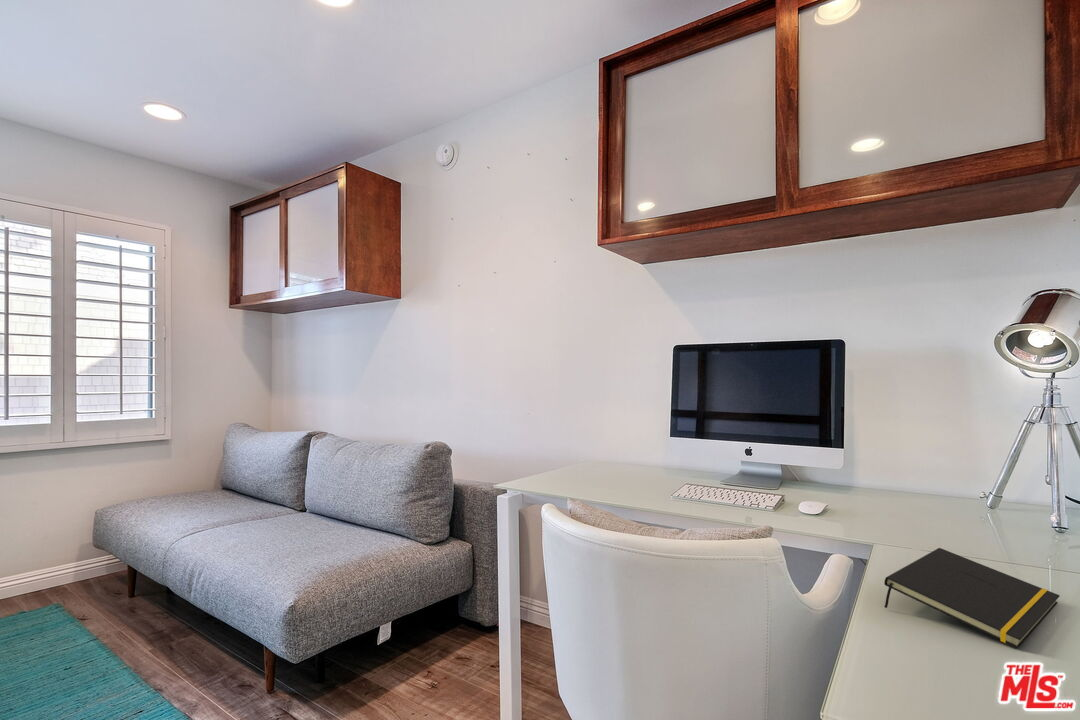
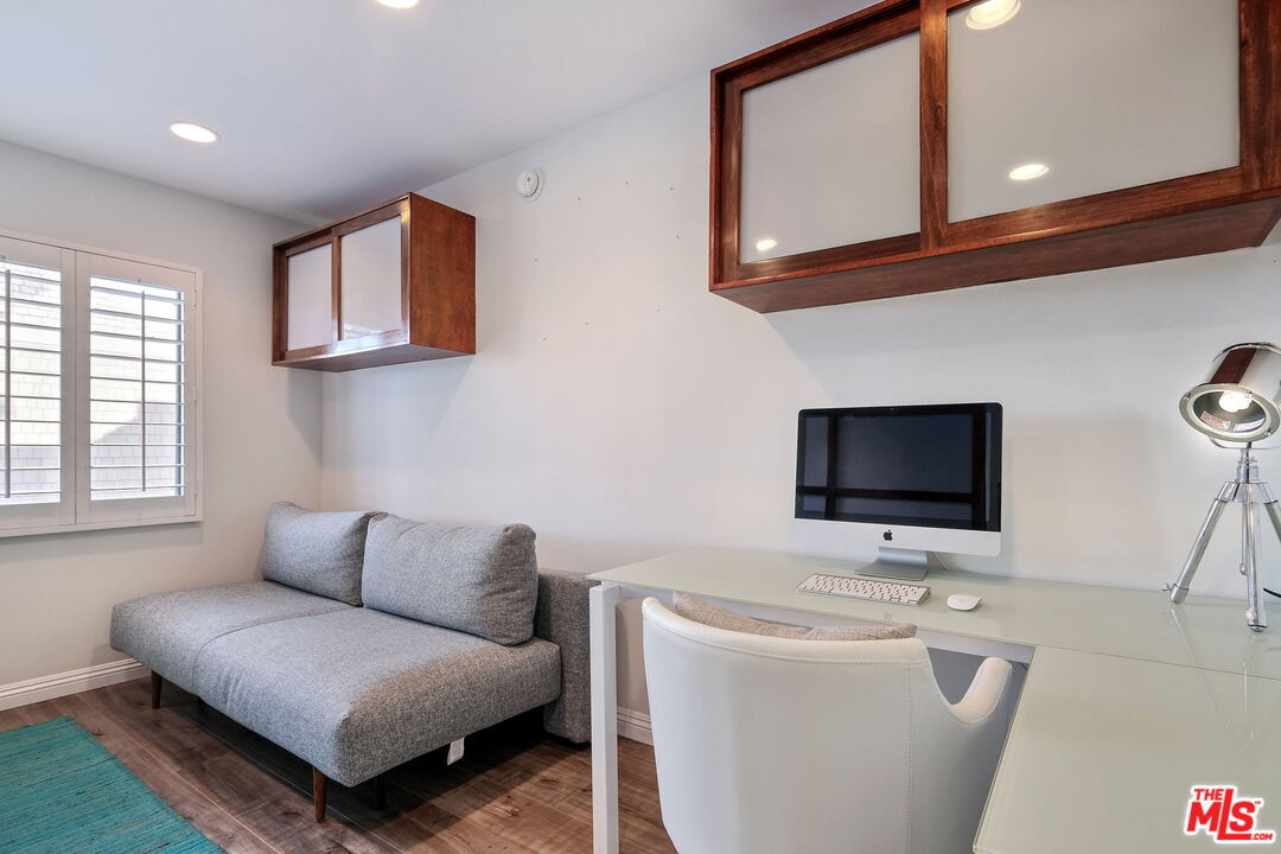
- notepad (972, 590)
